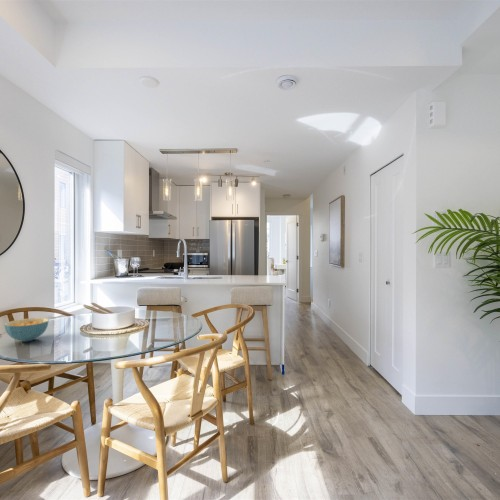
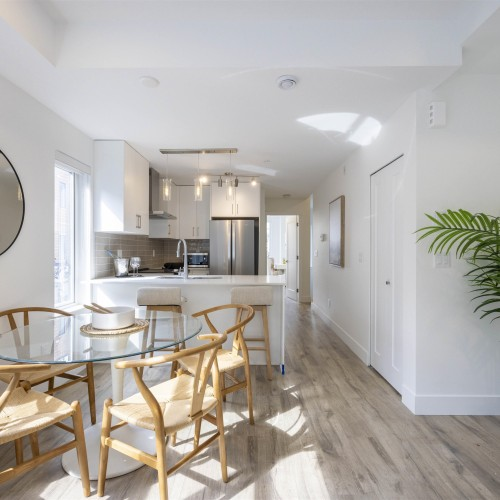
- cereal bowl (27, 330)
